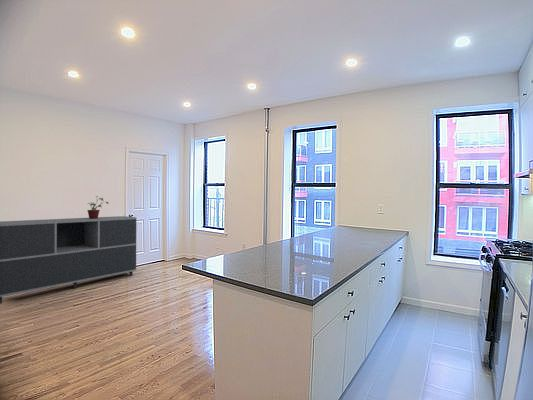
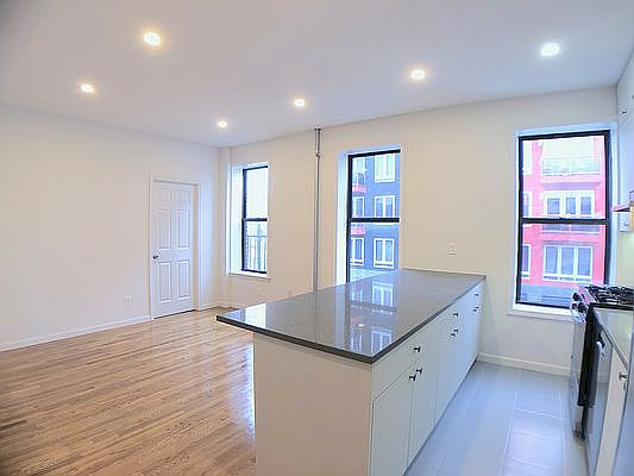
- potted plant (97, 206)
- sideboard (70, 252)
